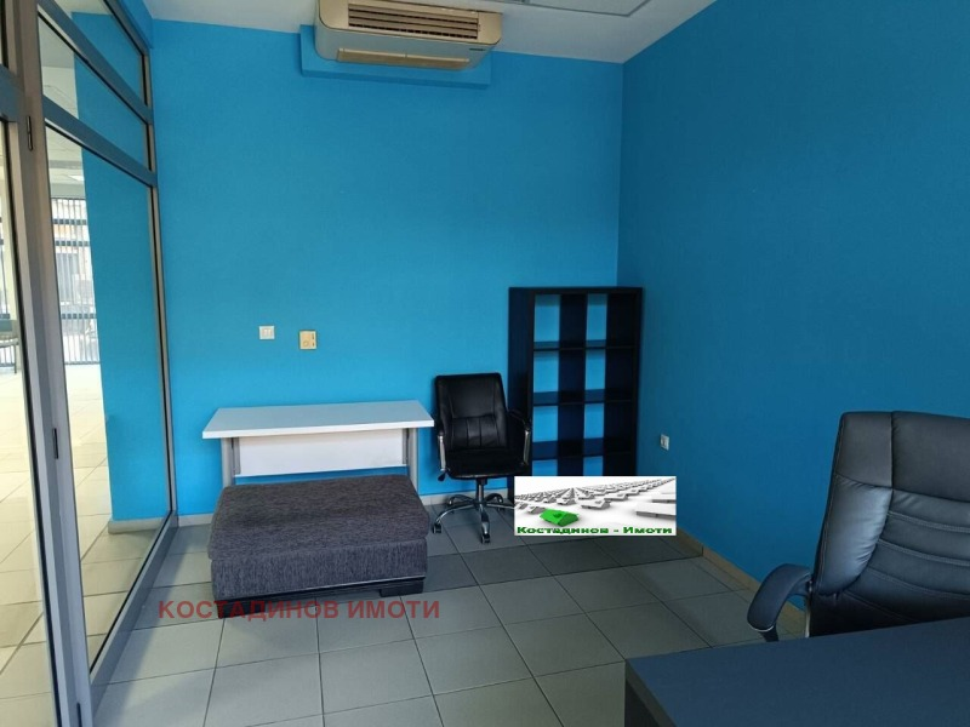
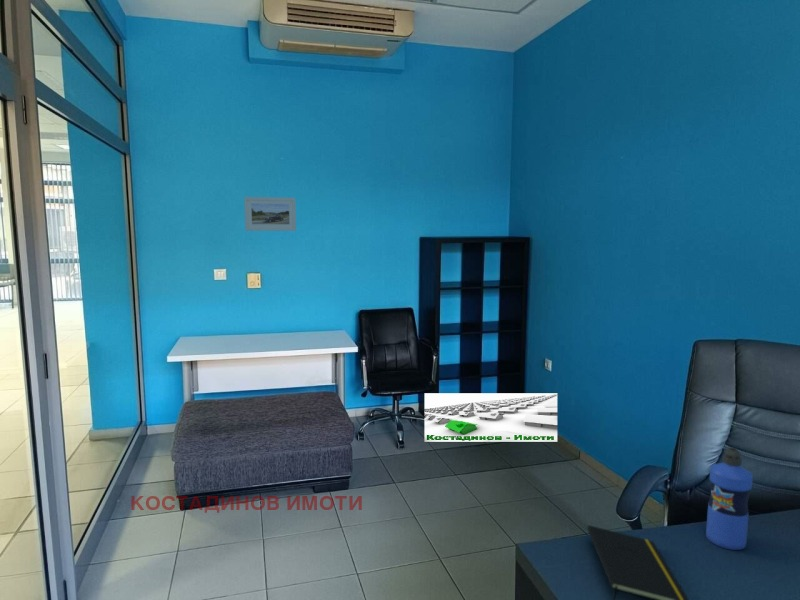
+ water bottle (729, 494)
+ notepad (634, 562)
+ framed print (270, 214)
